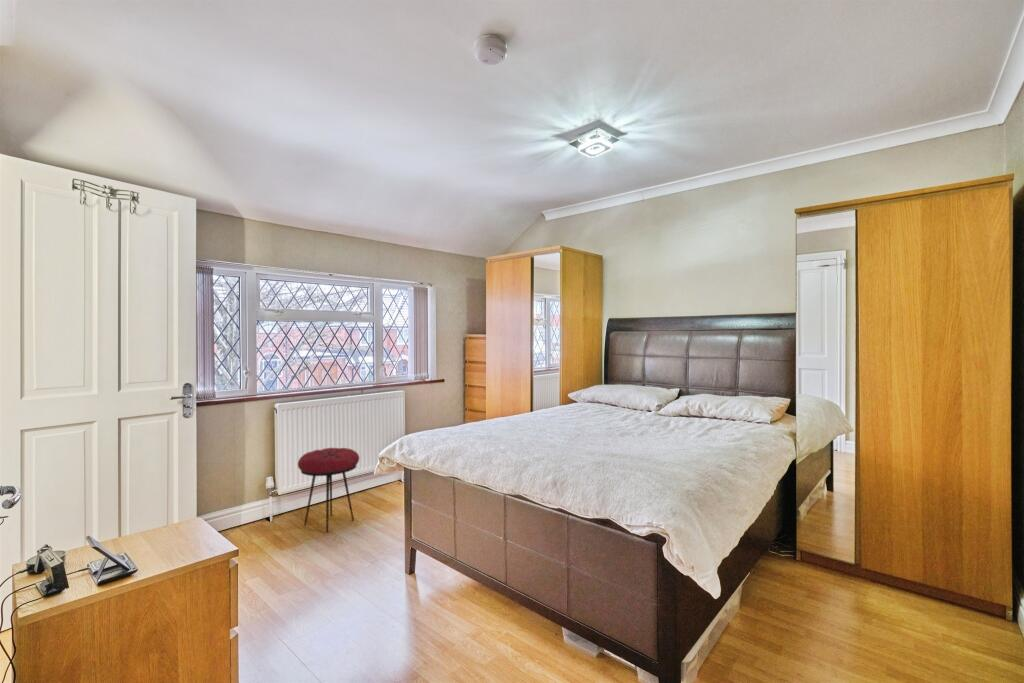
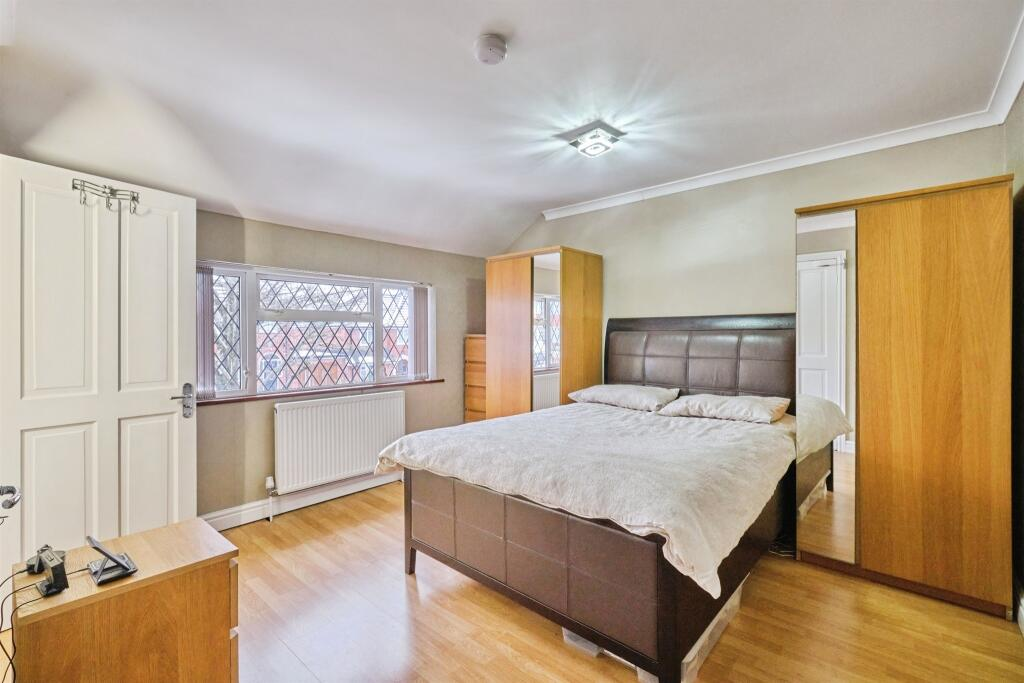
- stool (328, 487)
